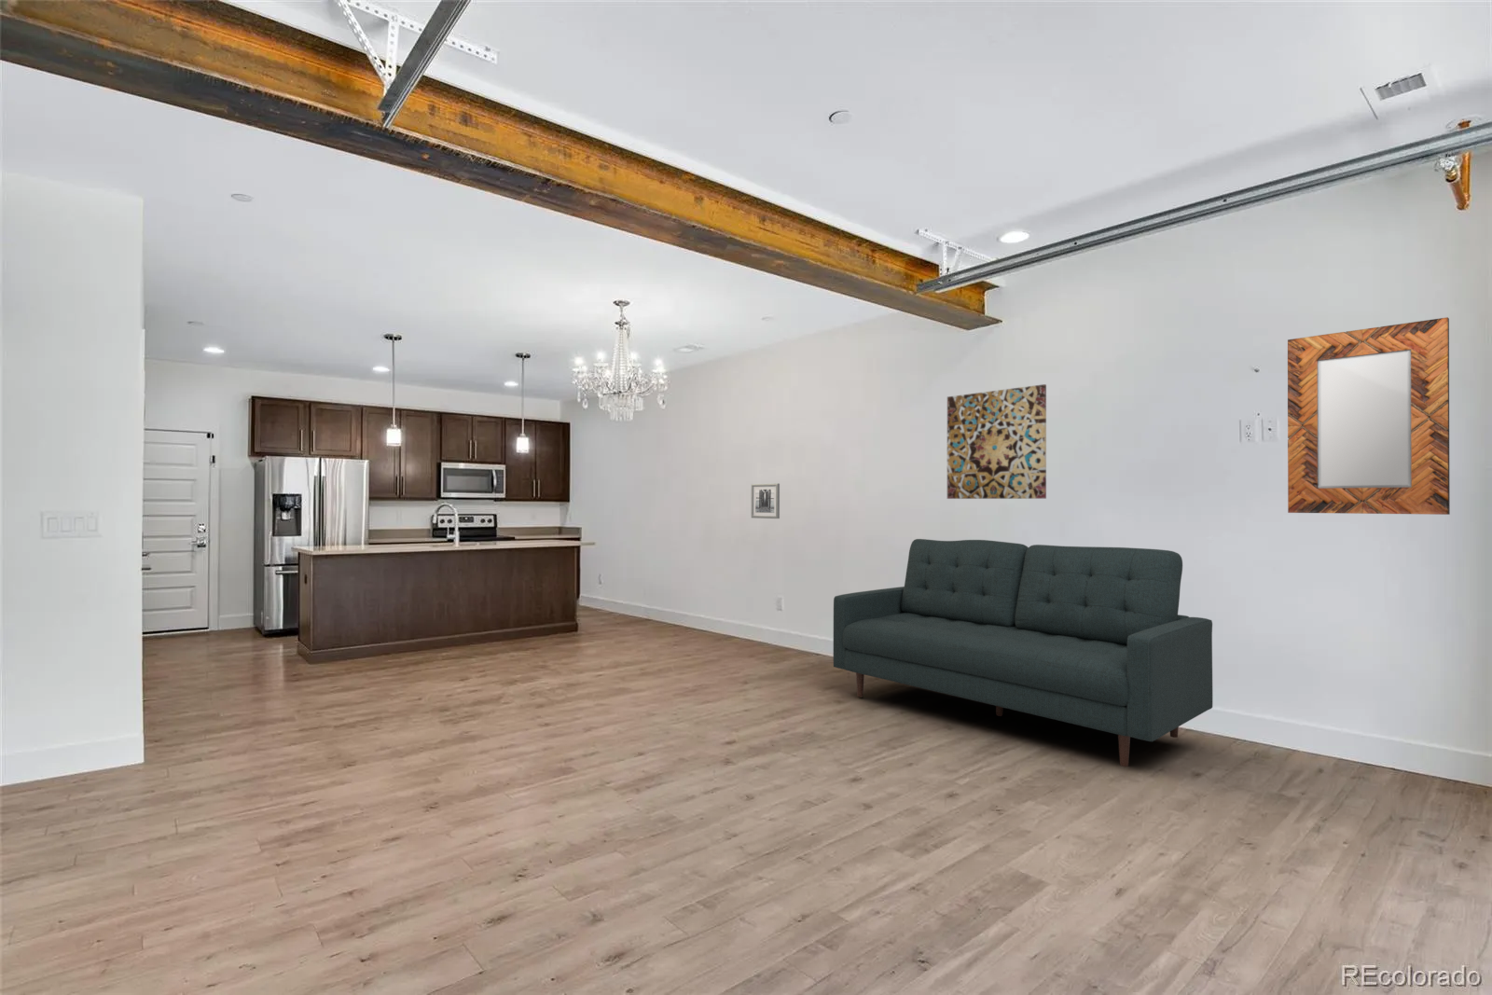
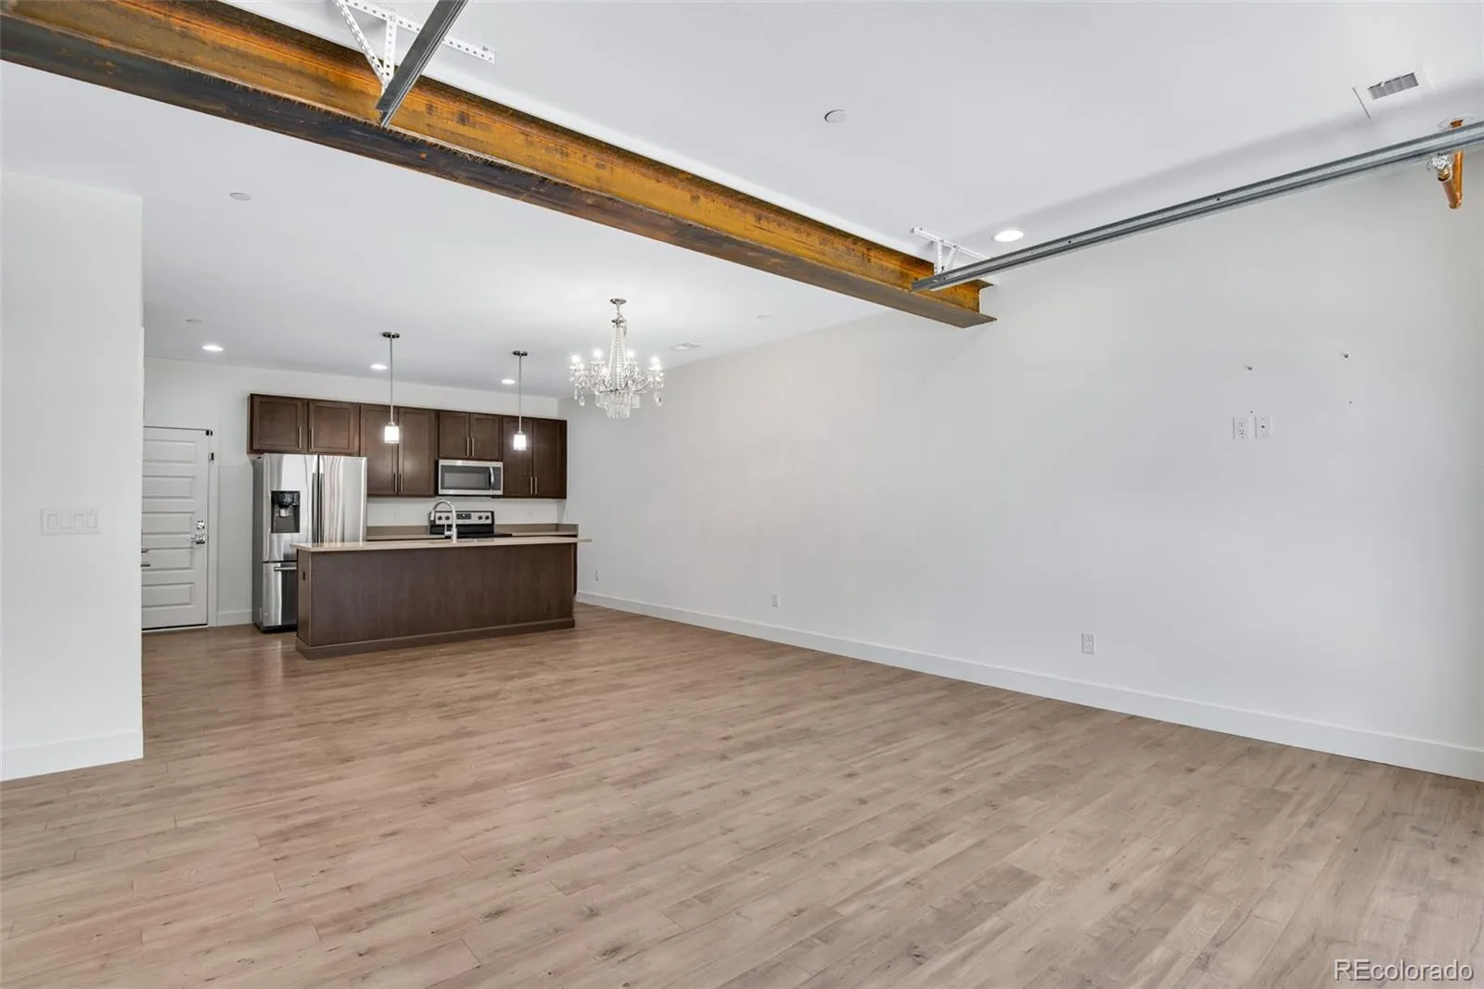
- wall art (765, 501)
- wall art (994, 445)
- home mirror (1363, 422)
- sofa (1002, 629)
